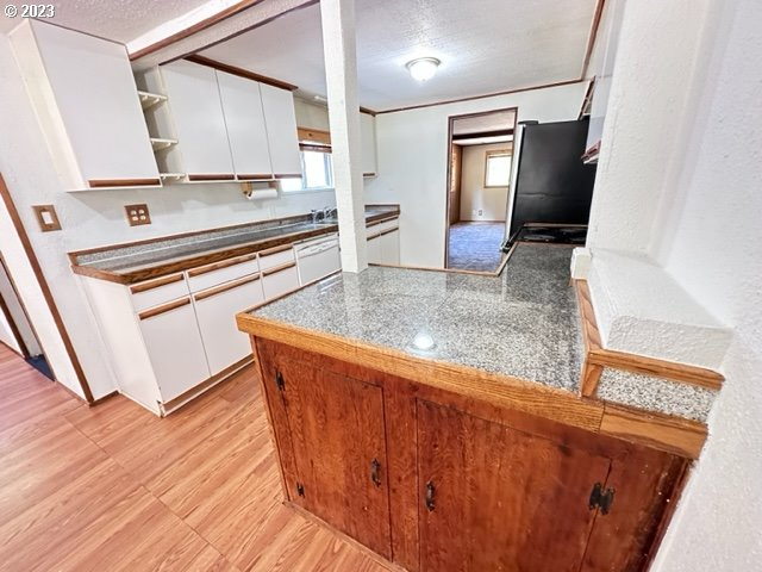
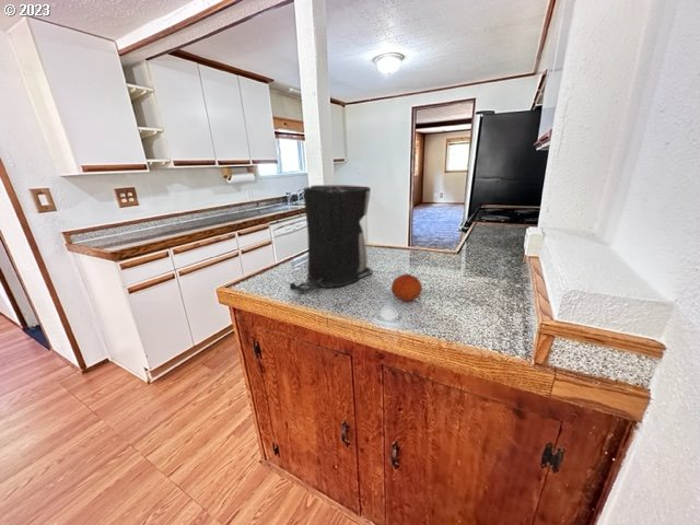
+ fruit (406, 285)
+ coffee maker (327, 232)
